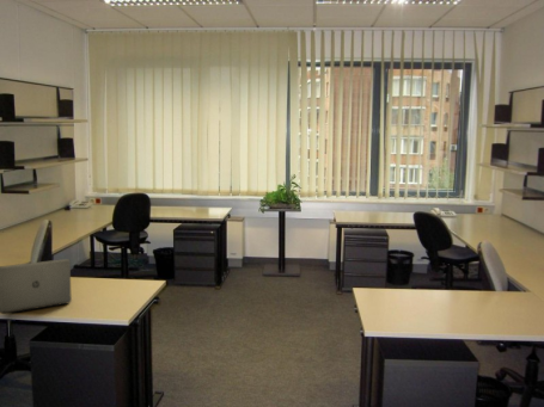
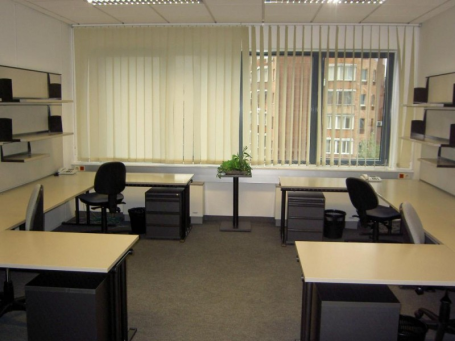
- laptop (31, 280)
